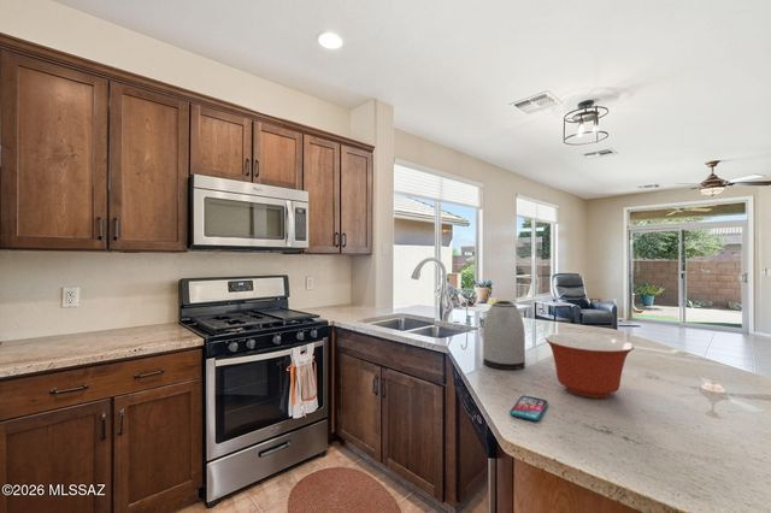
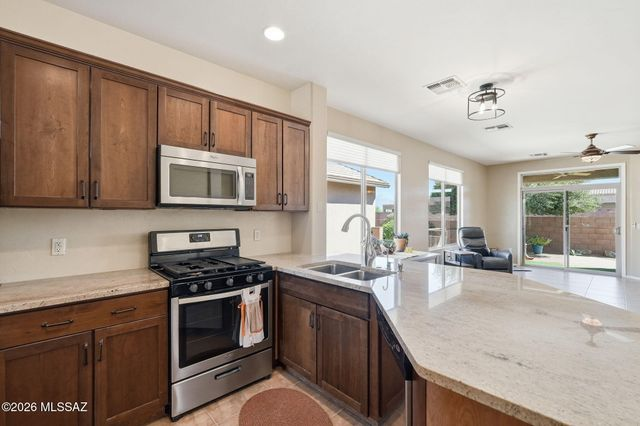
- kettle (504, 330)
- mixing bowl (587, 365)
- smartphone (529, 407)
